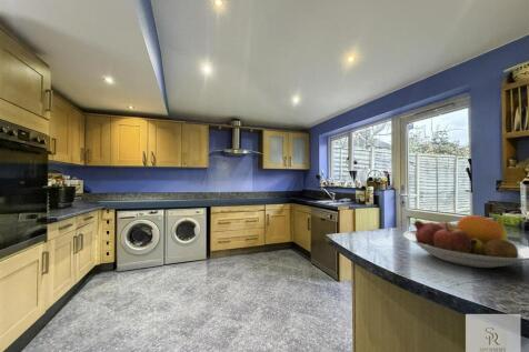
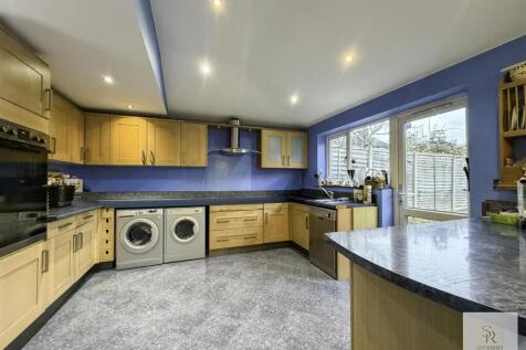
- fruit bowl (462, 237)
